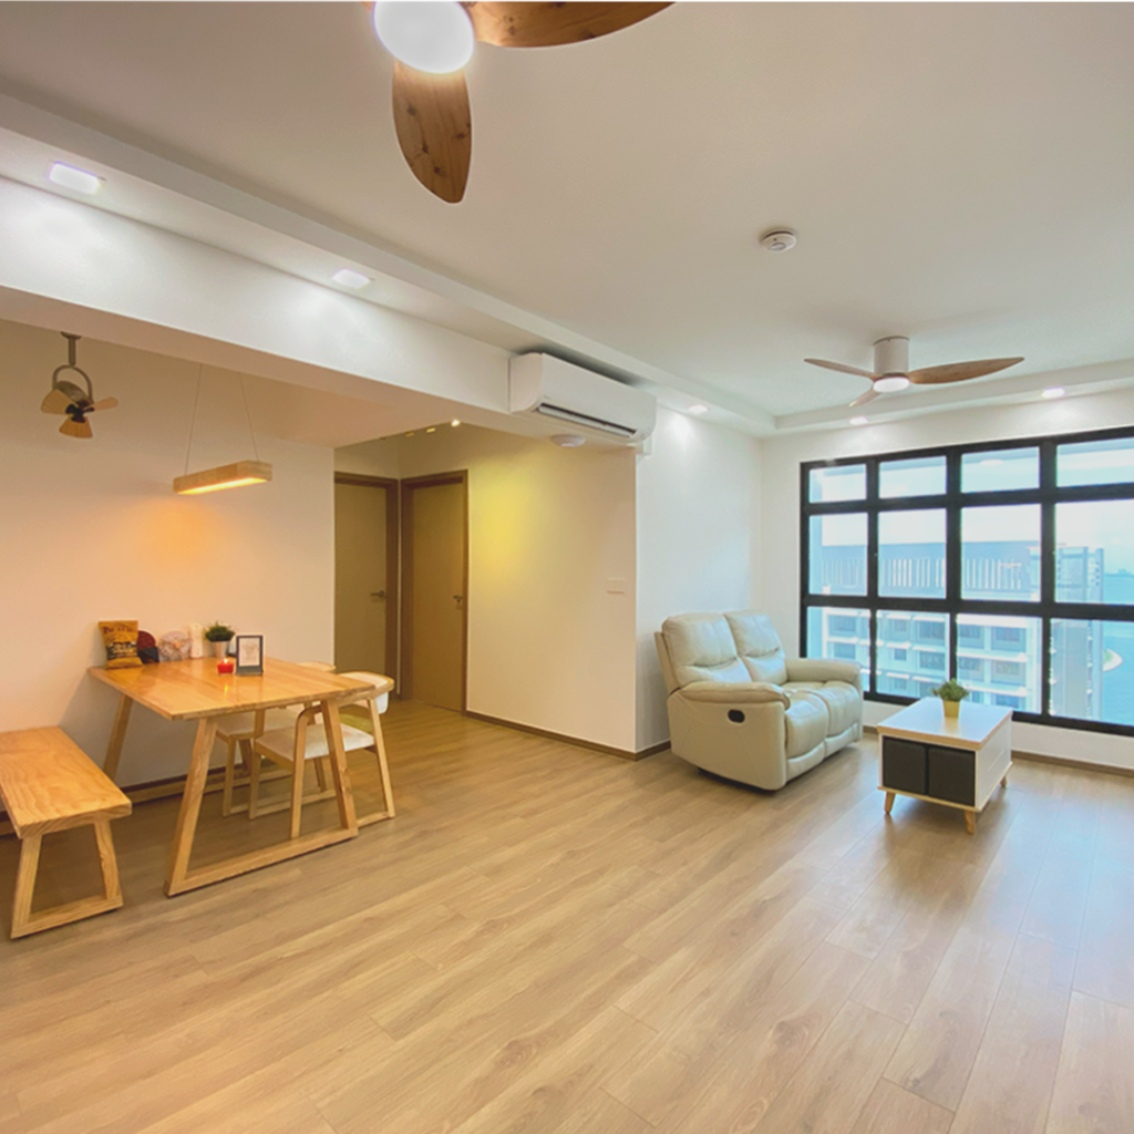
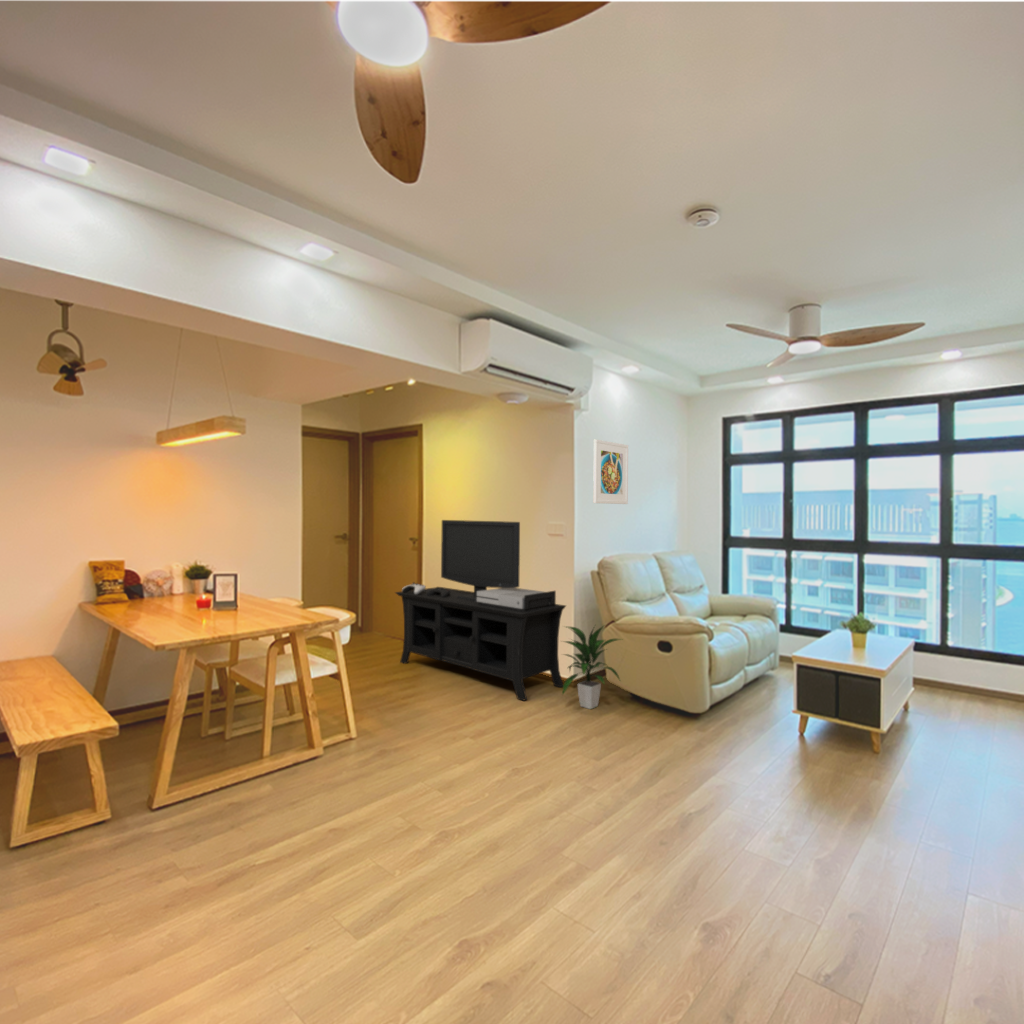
+ indoor plant (586, 663)
+ media console (474, 597)
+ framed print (611, 473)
